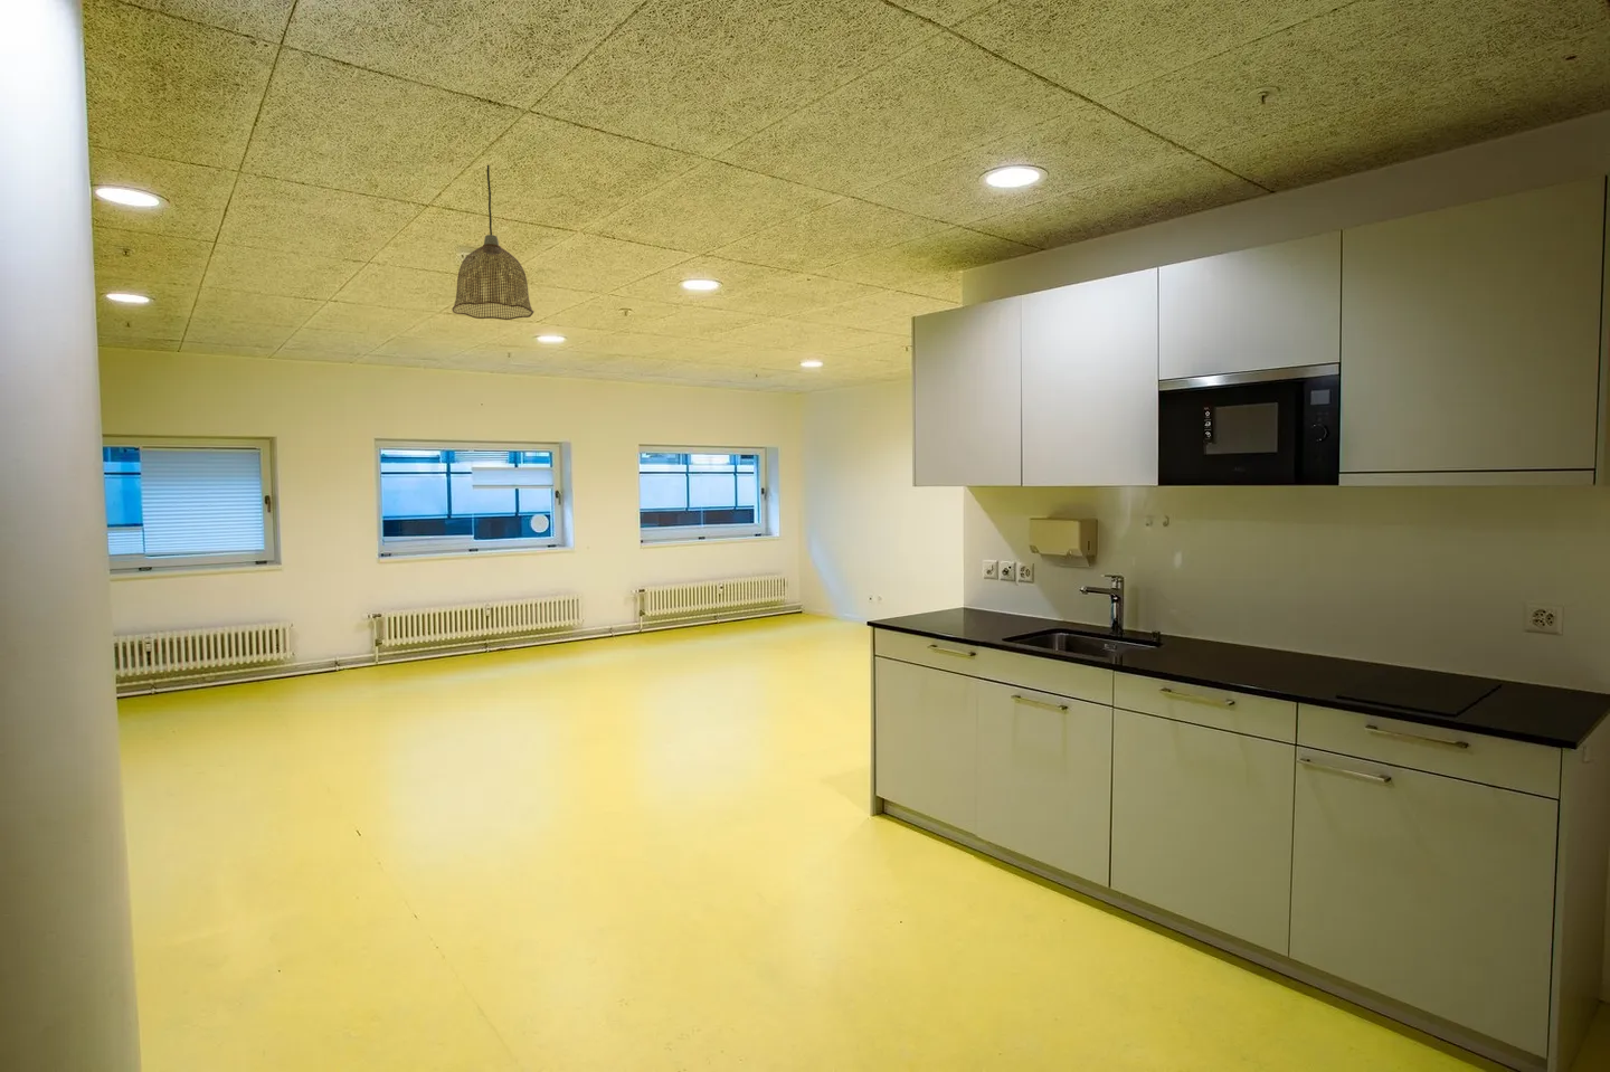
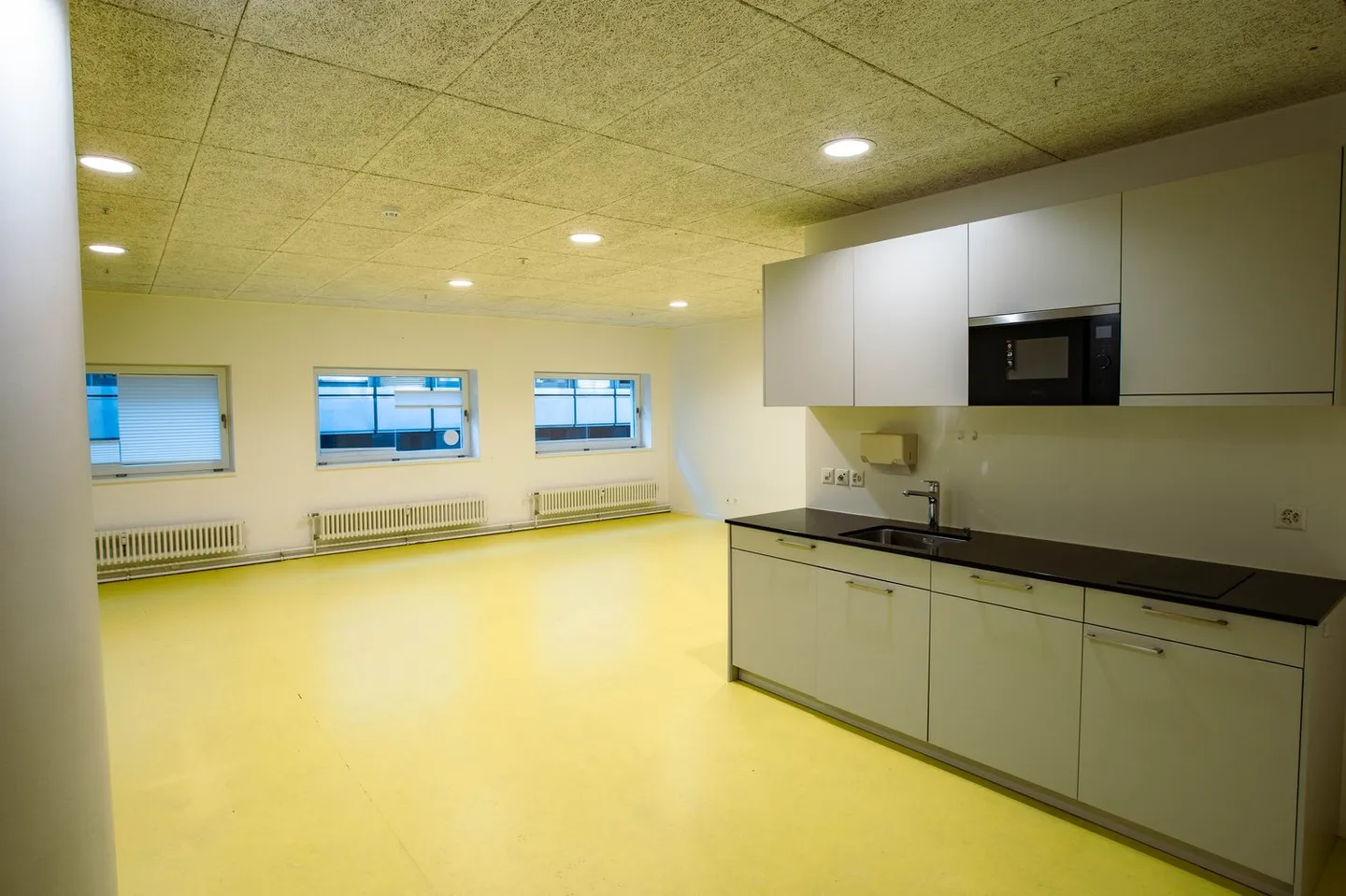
- pendant lamp (490, 239)
